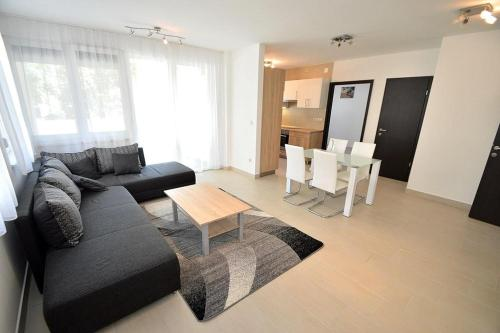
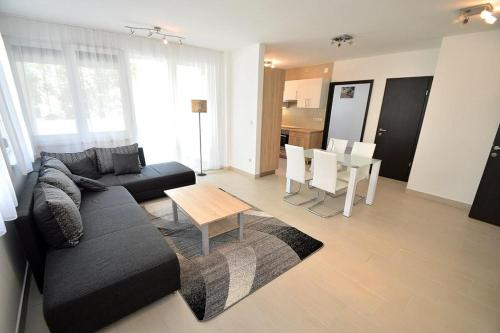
+ floor lamp (200, 139)
